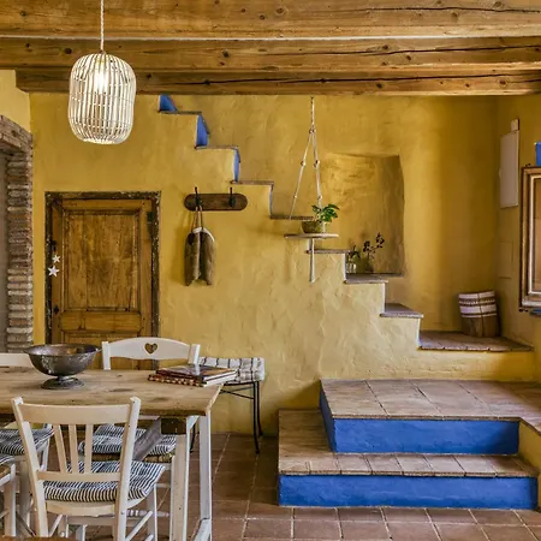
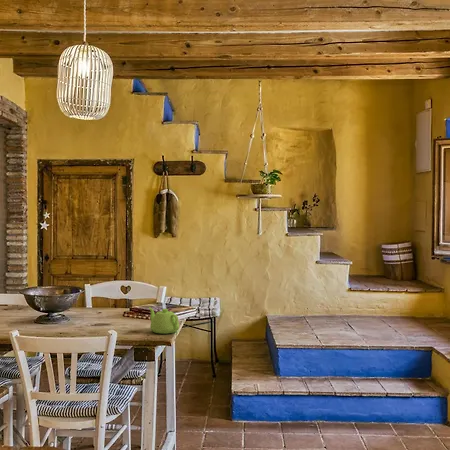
+ teapot (163, 319)
